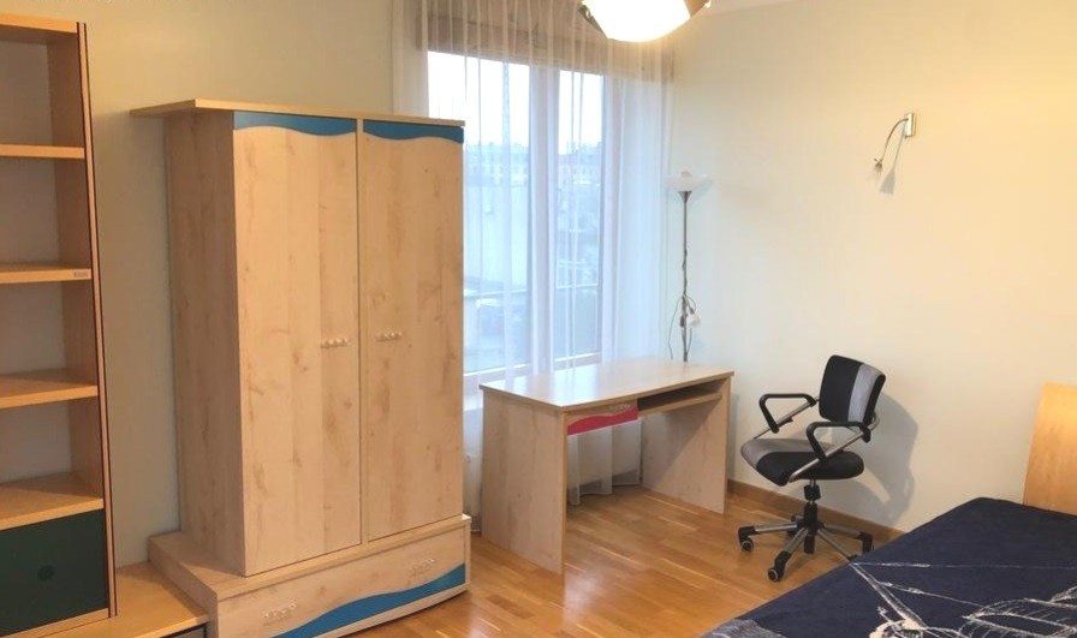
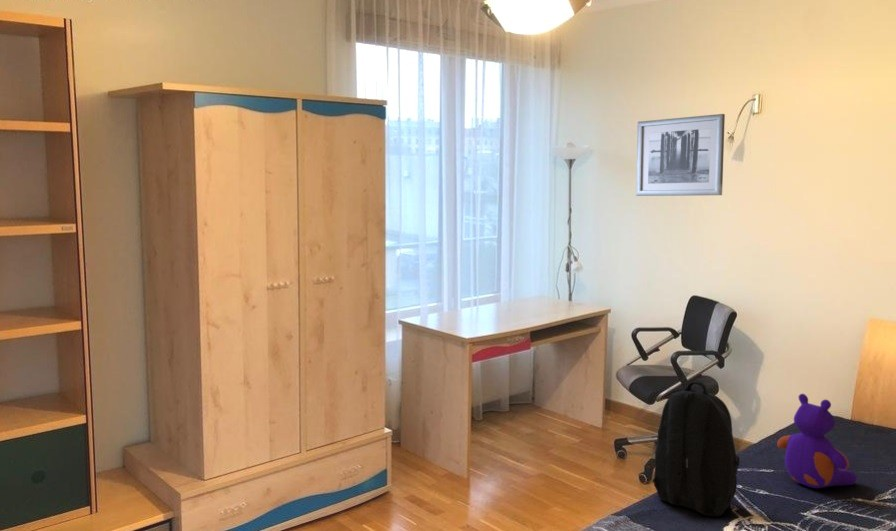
+ backpack (697, 442)
+ wall art (678, 157)
+ stuffed bear (820, 439)
